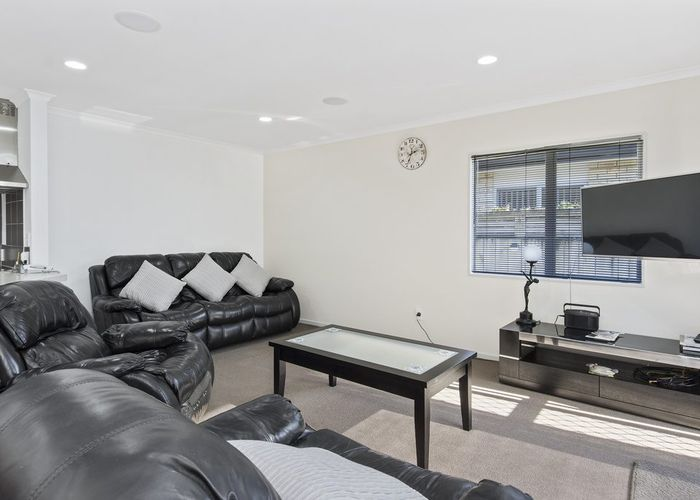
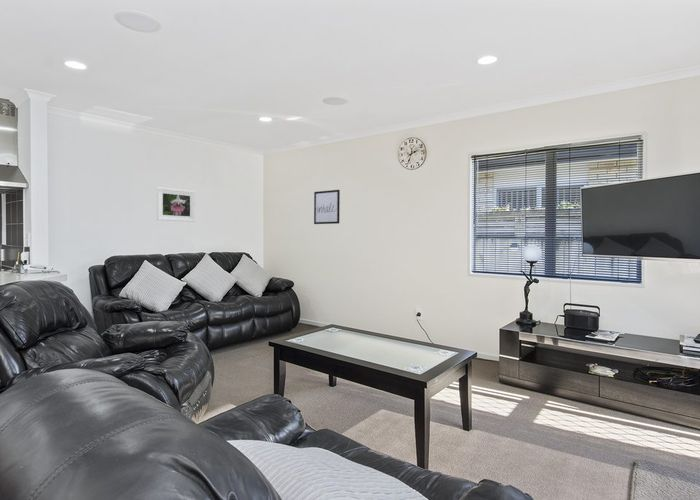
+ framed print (176, 205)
+ wall art (326, 207)
